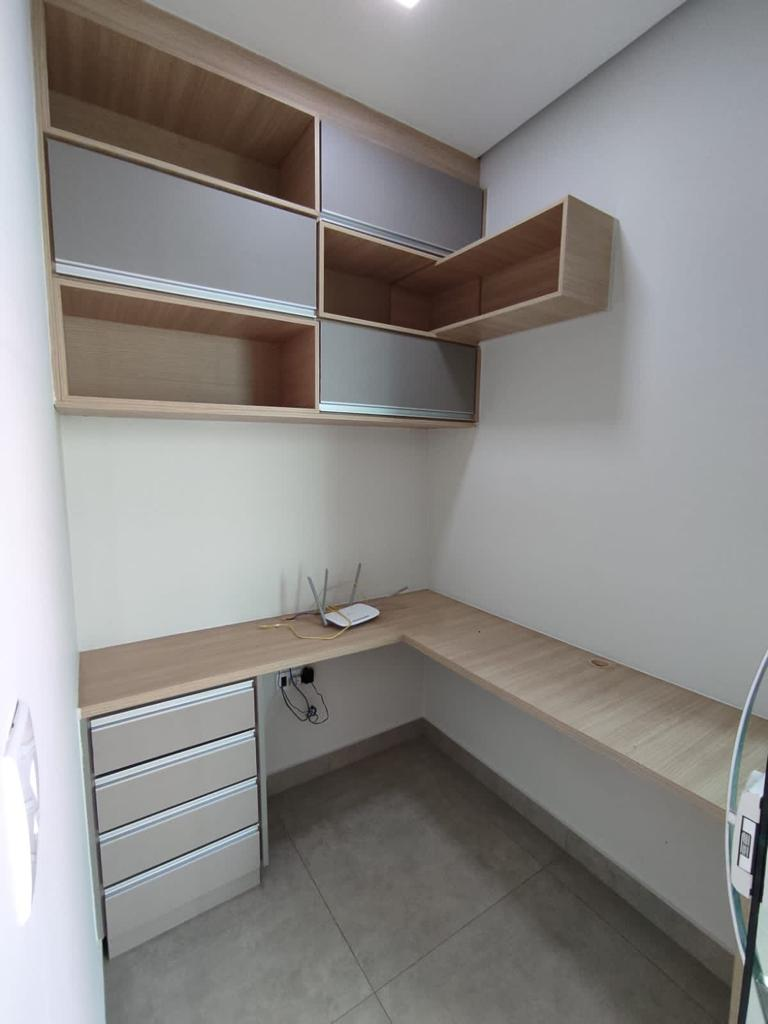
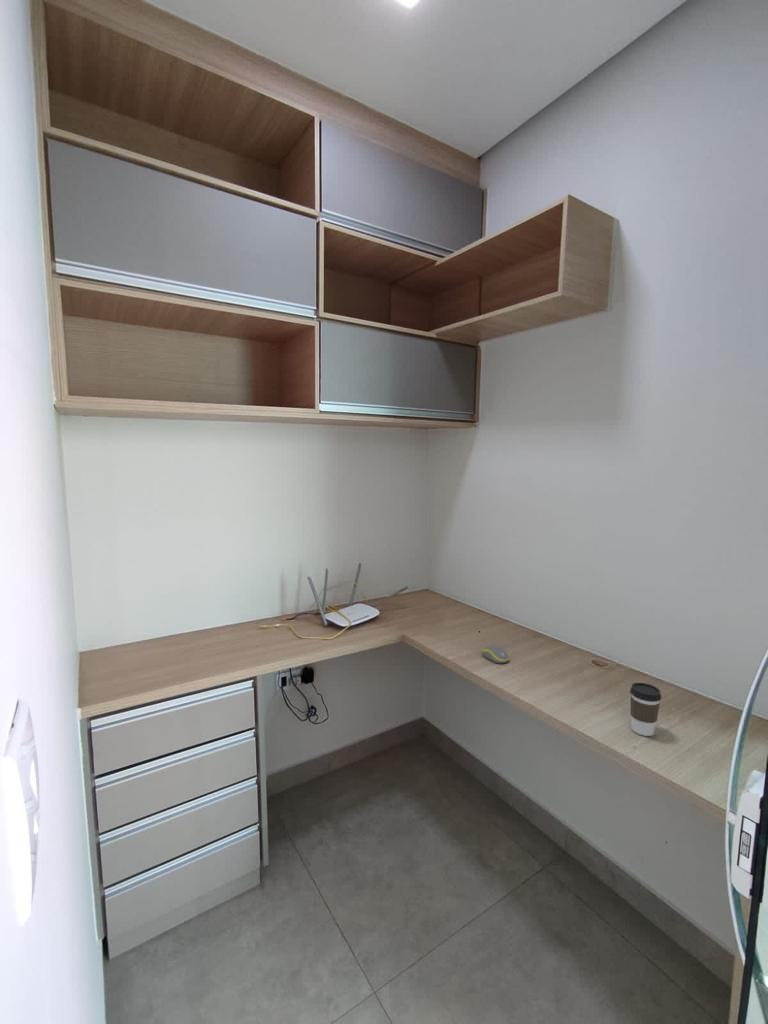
+ computer mouse (495, 652)
+ coffee cup (644, 709)
